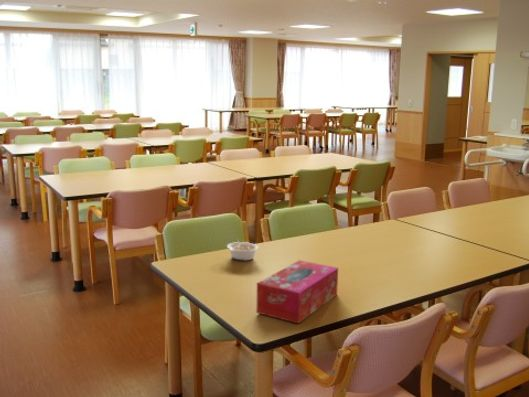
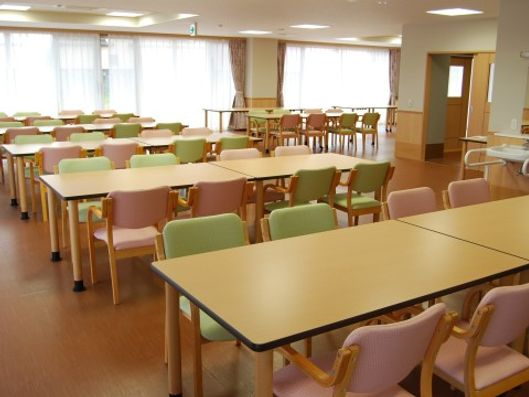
- tissue box (298, 289)
- legume (241, 250)
